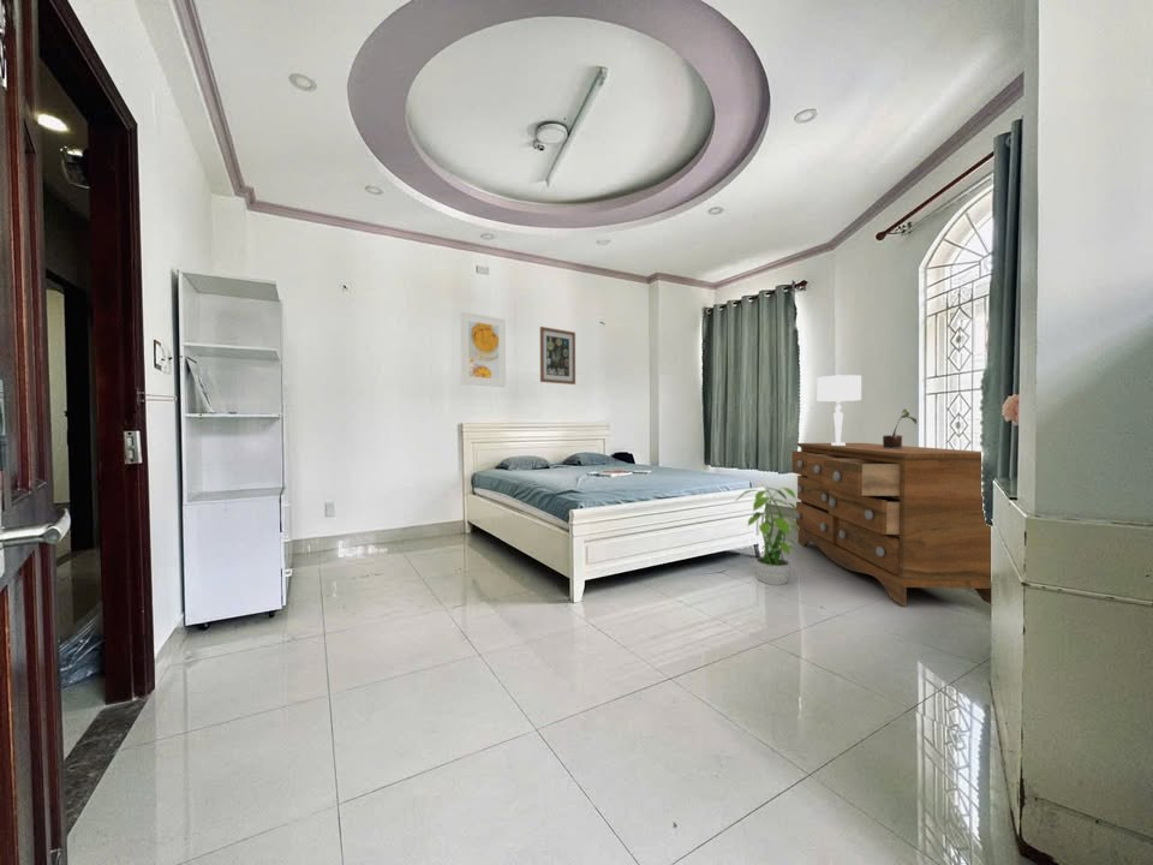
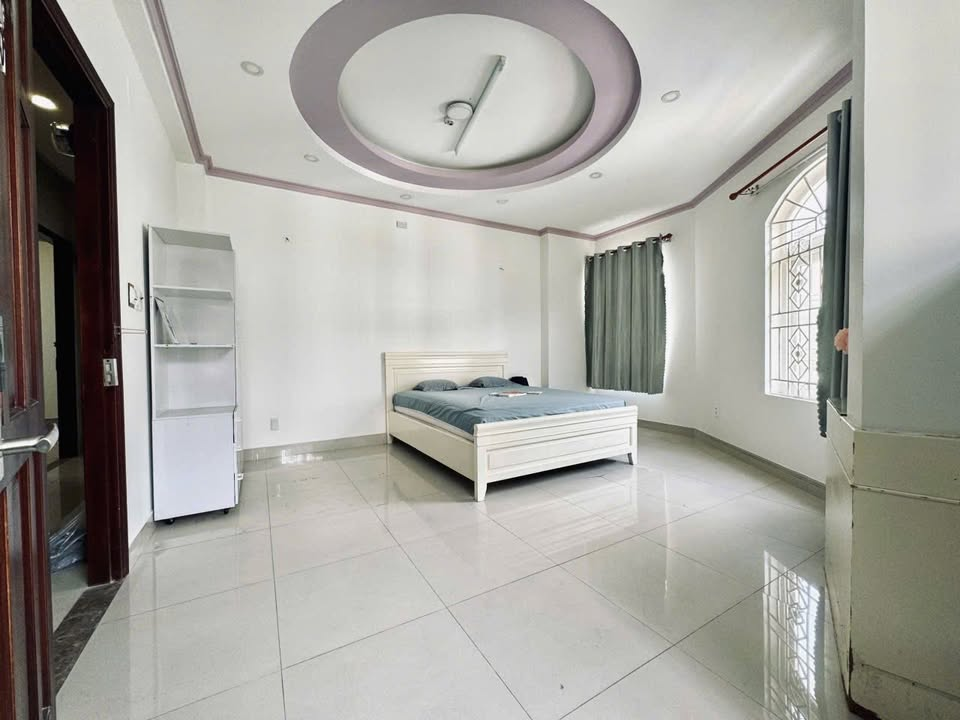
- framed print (483, 350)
- wall art (557, 356)
- potted plant (765, 532)
- table lamp (838, 411)
- potted plant (896, 426)
- dresser (861, 507)
